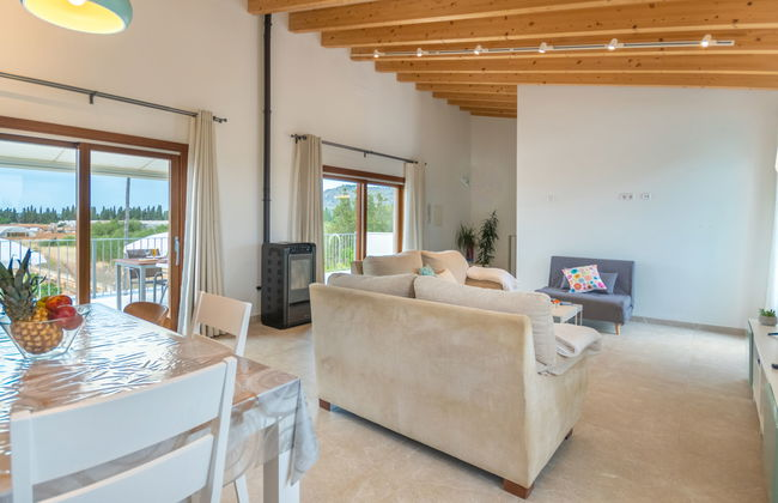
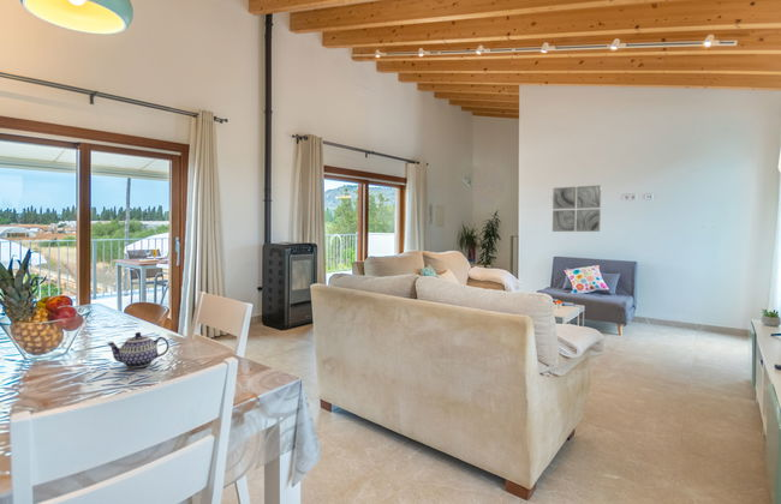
+ wall art (574, 208)
+ teapot (138, 348)
